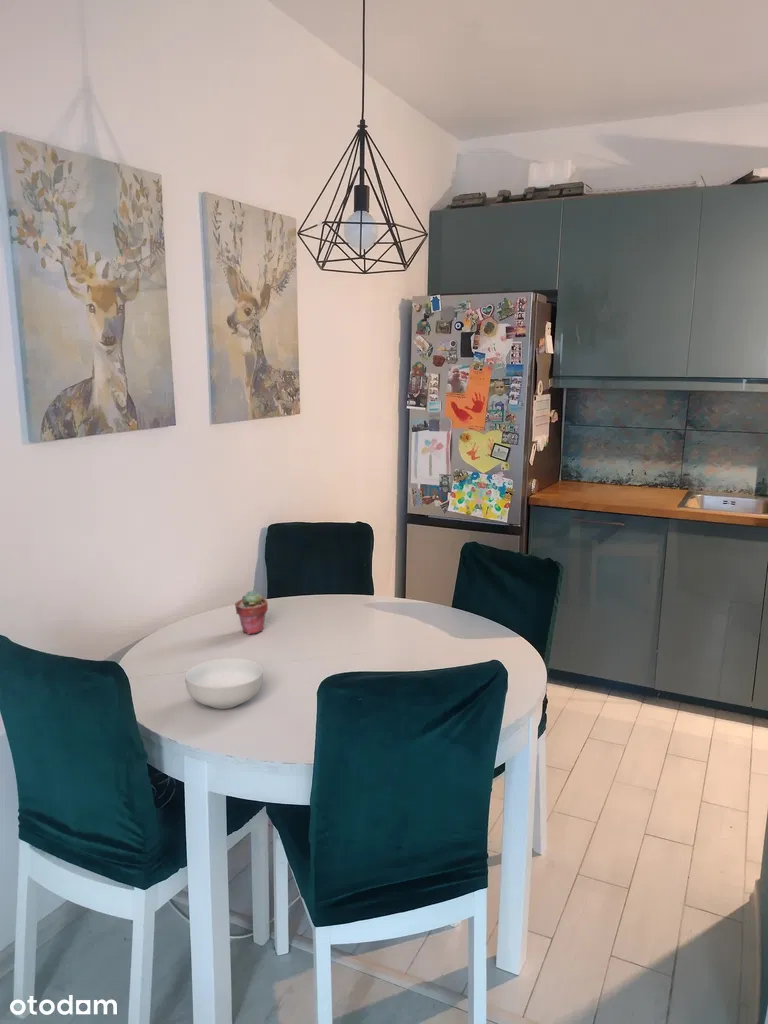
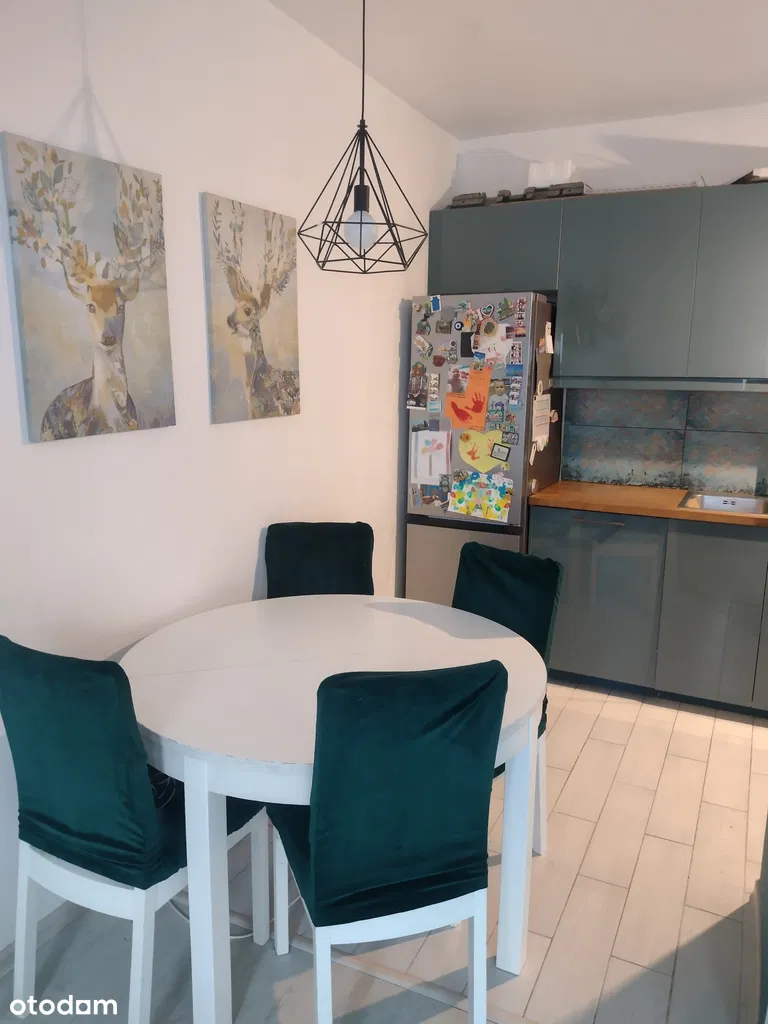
- cereal bowl (224, 686)
- potted succulent (251, 610)
